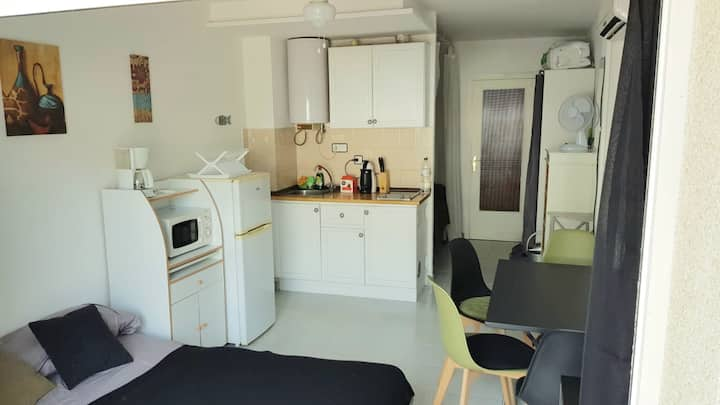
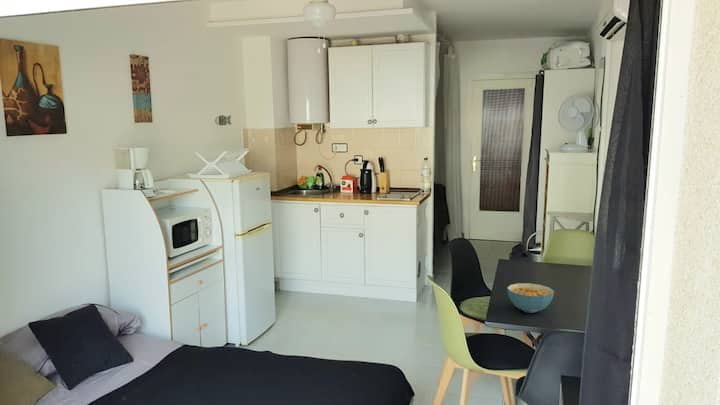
+ cereal bowl (529, 300)
